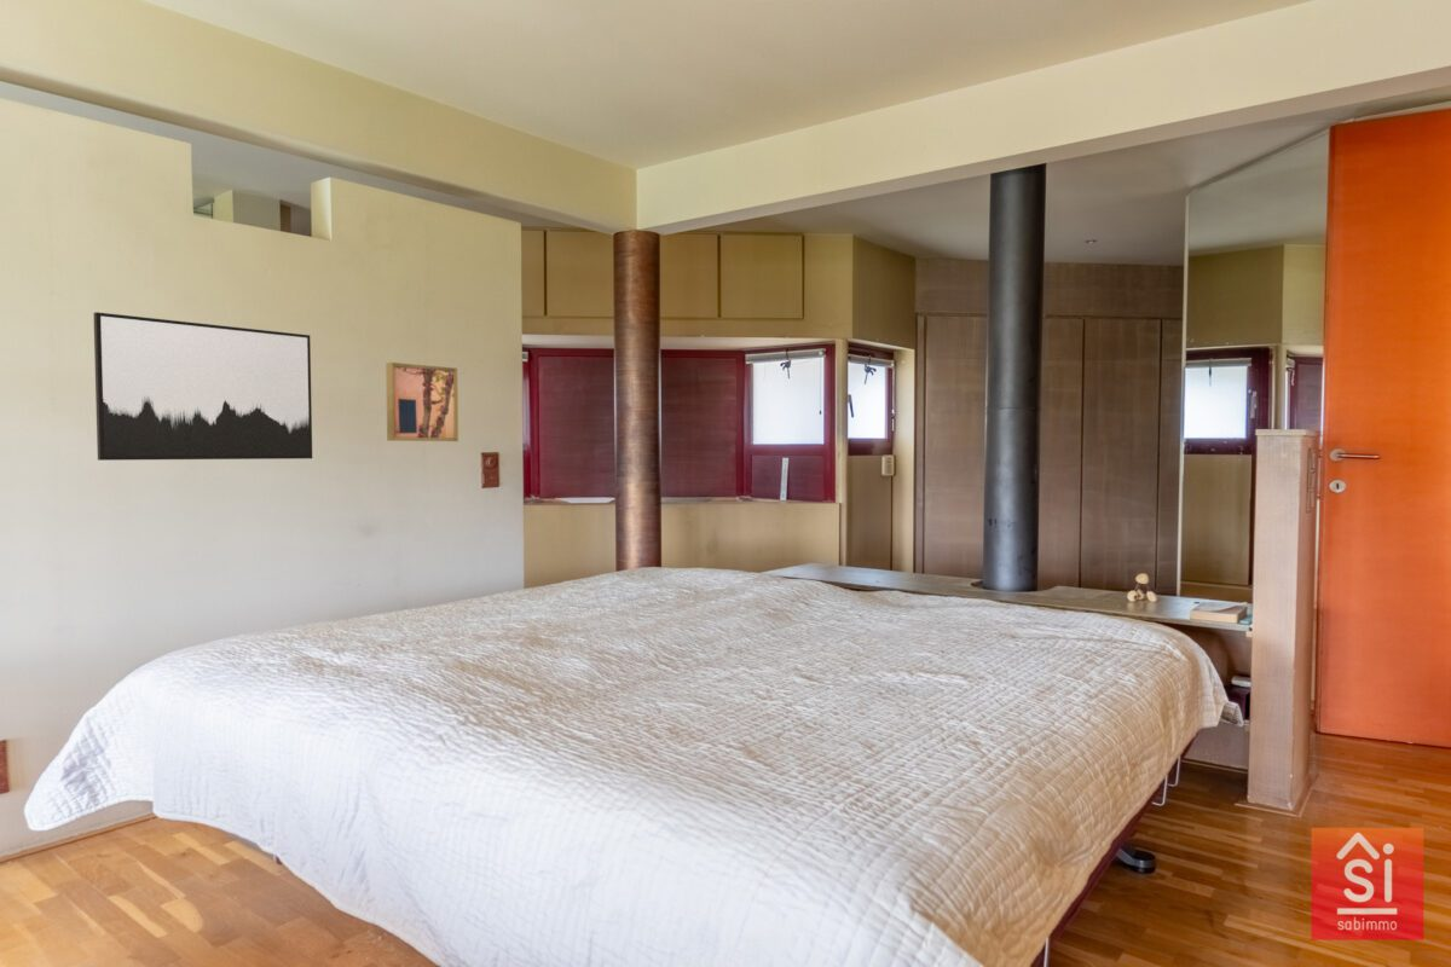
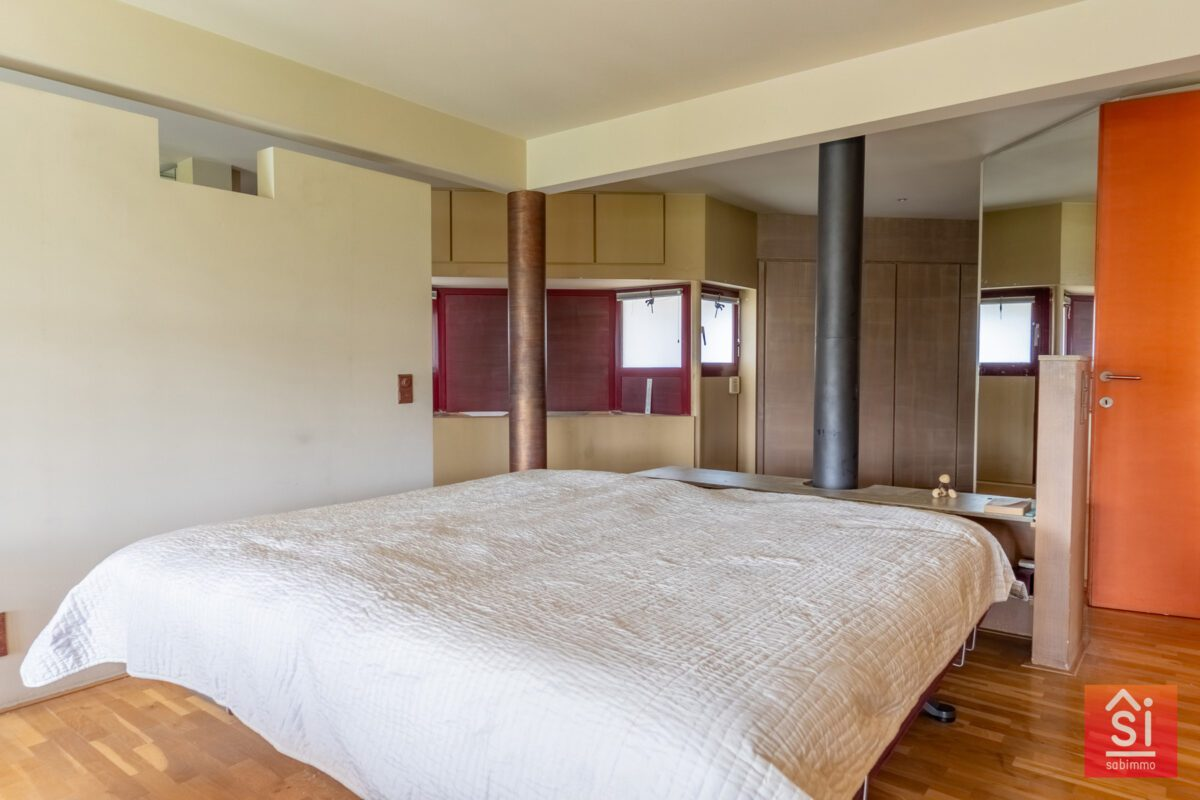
- wall art (423, 403)
- wall art (213, 392)
